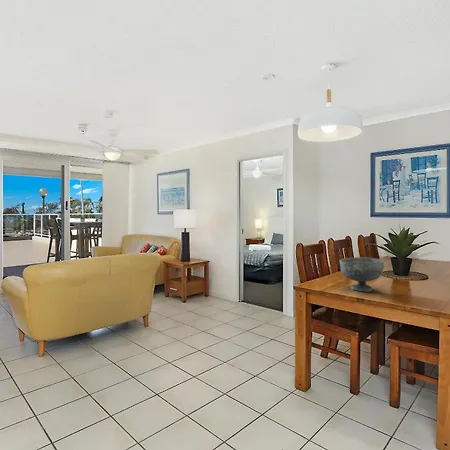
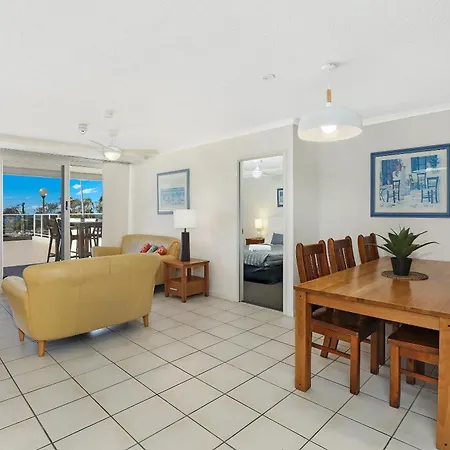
- decorative bowl (361, 274)
